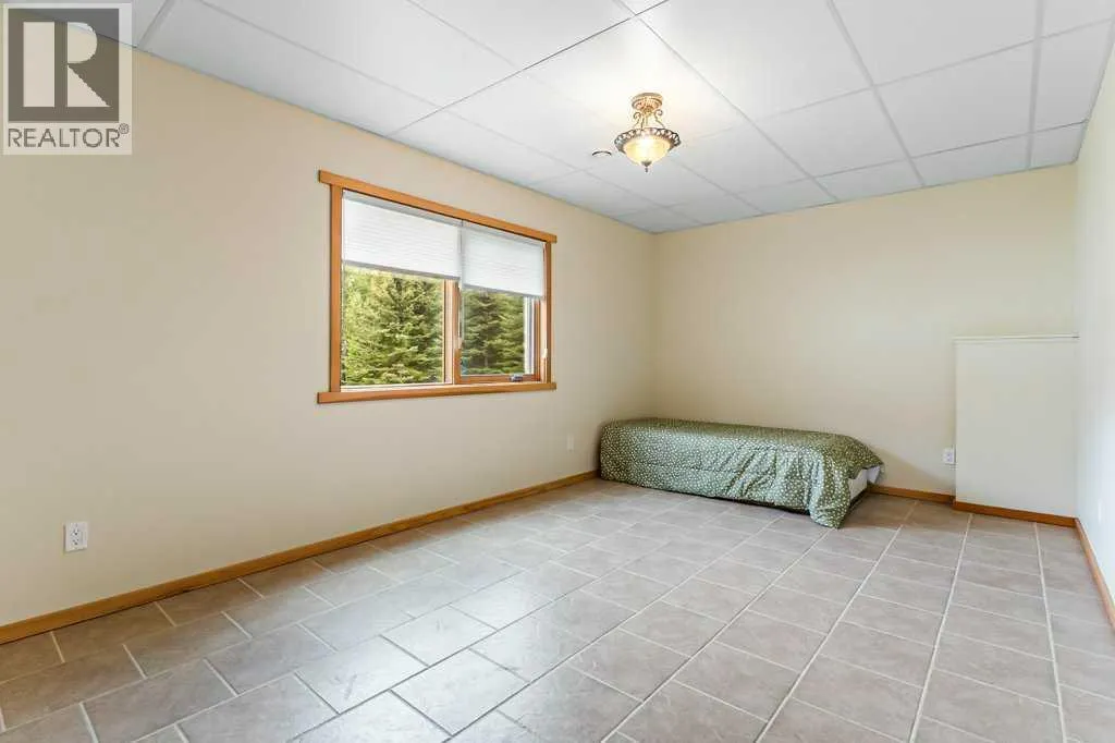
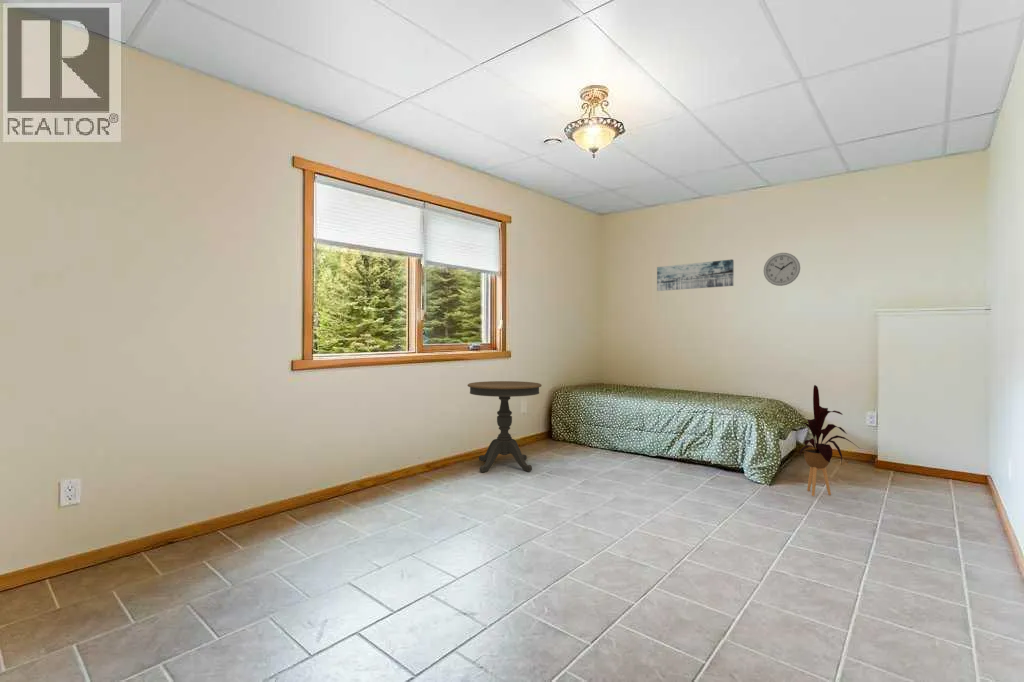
+ wall clock (781, 269)
+ pedestal table (504, 424)
+ house plant (823, 439)
+ wall art (693, 276)
